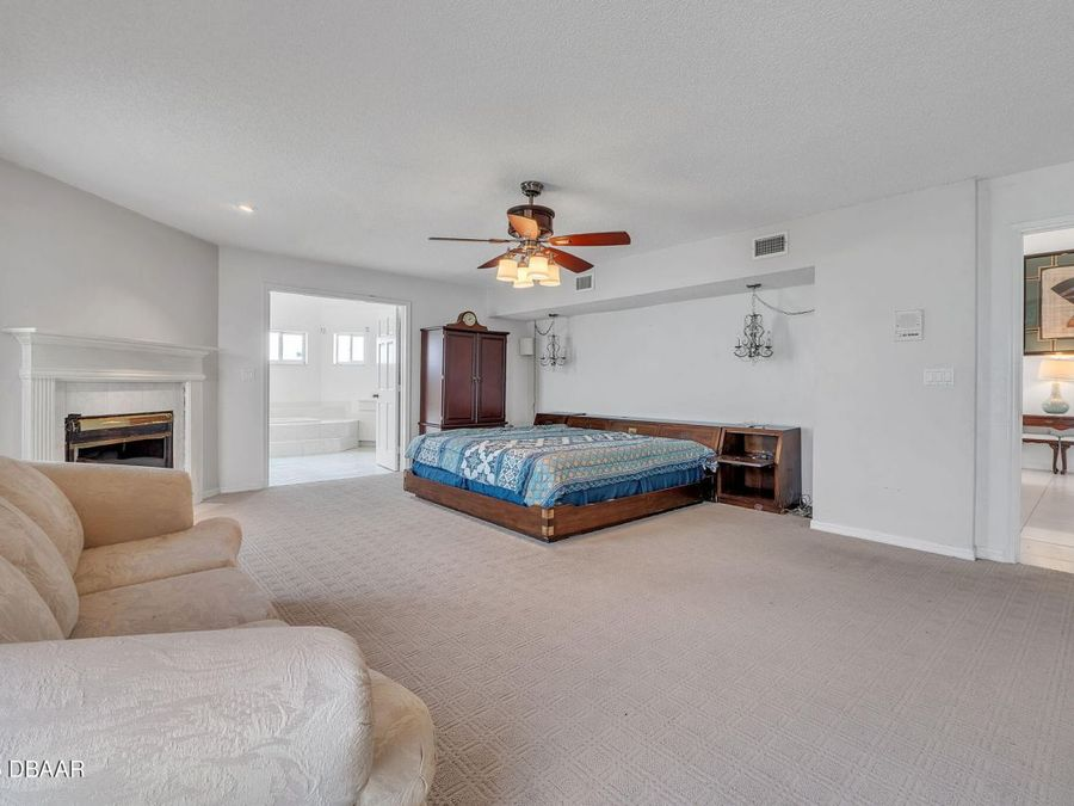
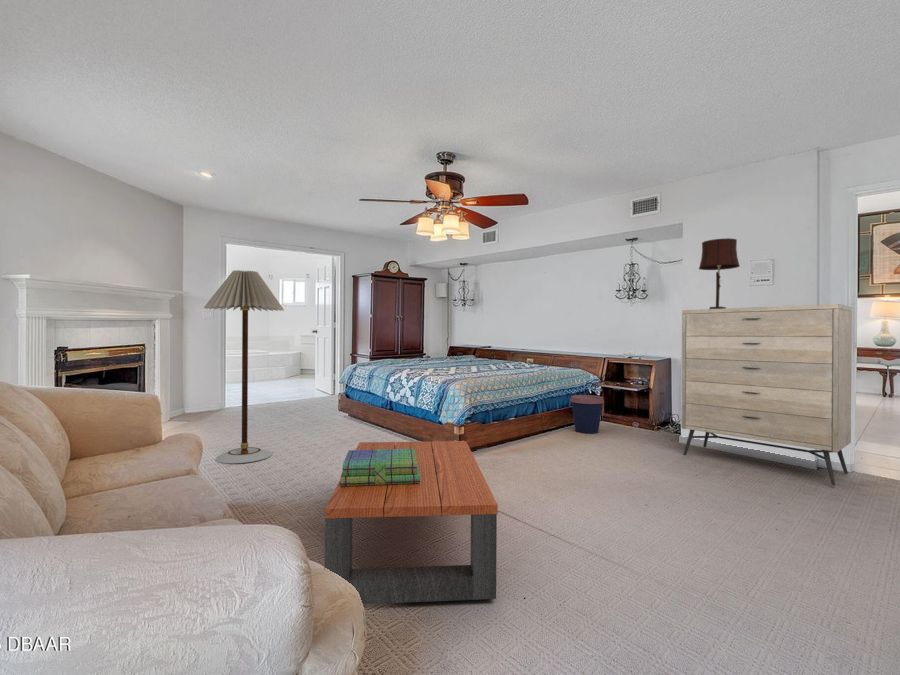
+ floor lamp (244, 363)
+ coffee table (412, 503)
+ table lamp (718, 273)
+ stack of books (381, 465)
+ dresser (760, 386)
+ coffee cup (586, 414)
